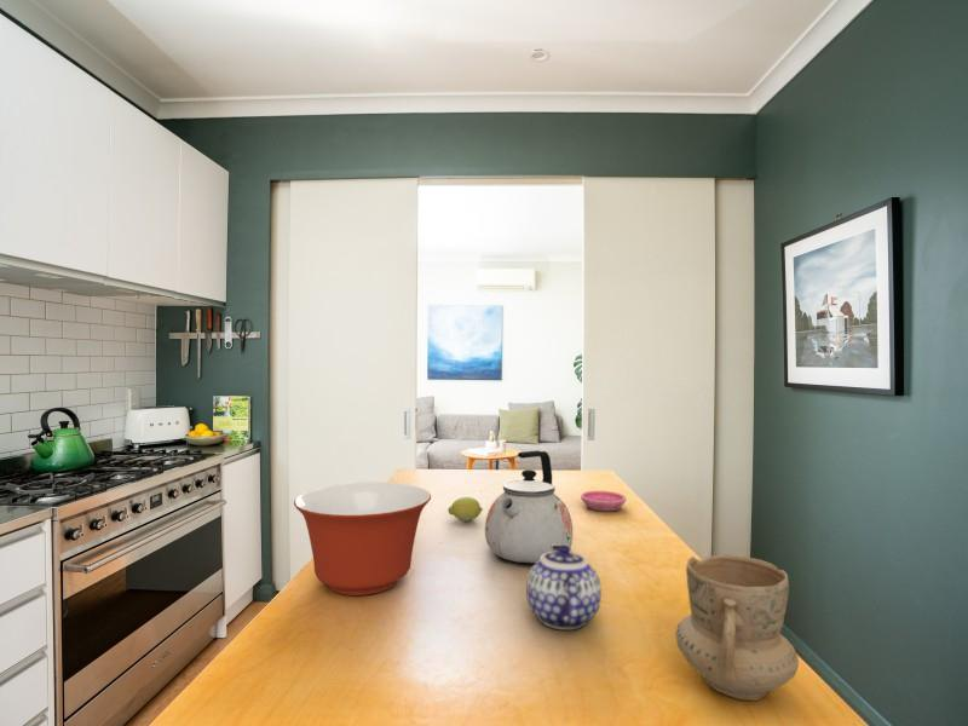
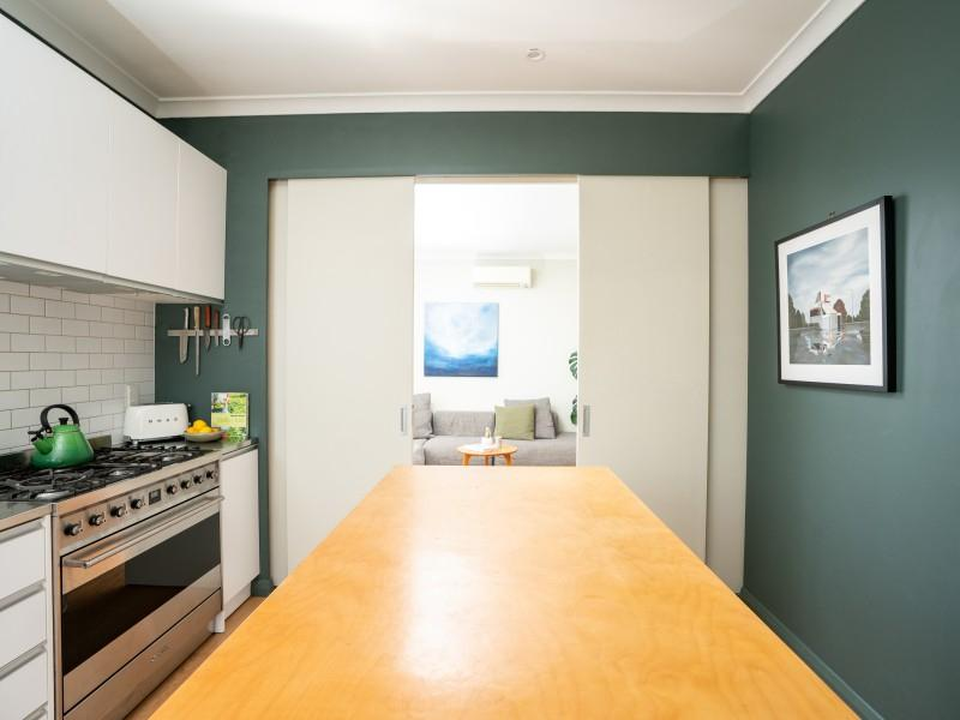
- saucer (603, 501)
- fruit (465, 508)
- mug (733, 624)
- teapot (563, 582)
- mixing bowl (363, 538)
- kettle (528, 502)
